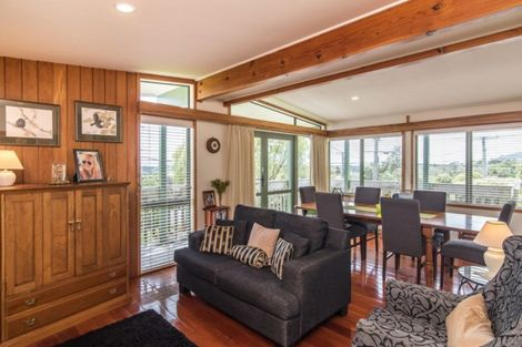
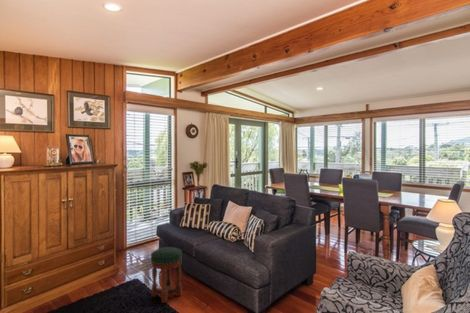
+ stool (167, 272)
